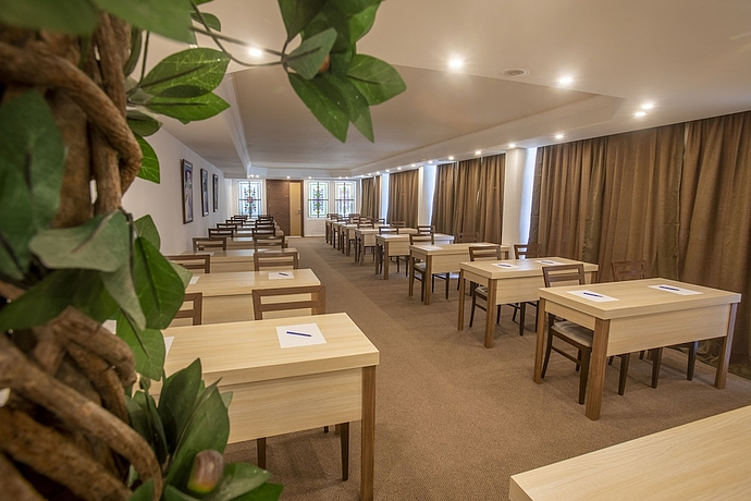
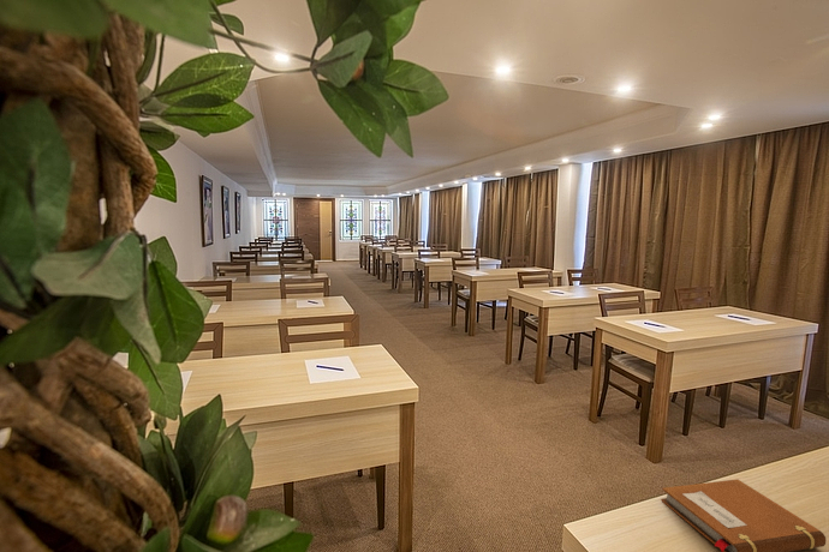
+ notebook (735, 516)
